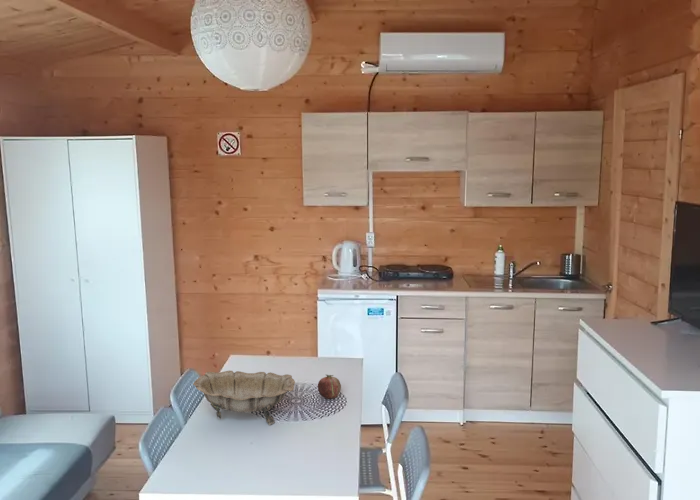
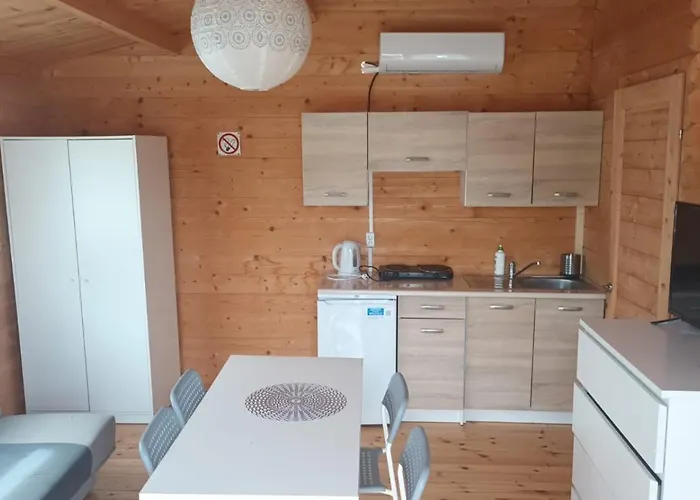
- fruit (329, 386)
- decorative bowl (245, 397)
